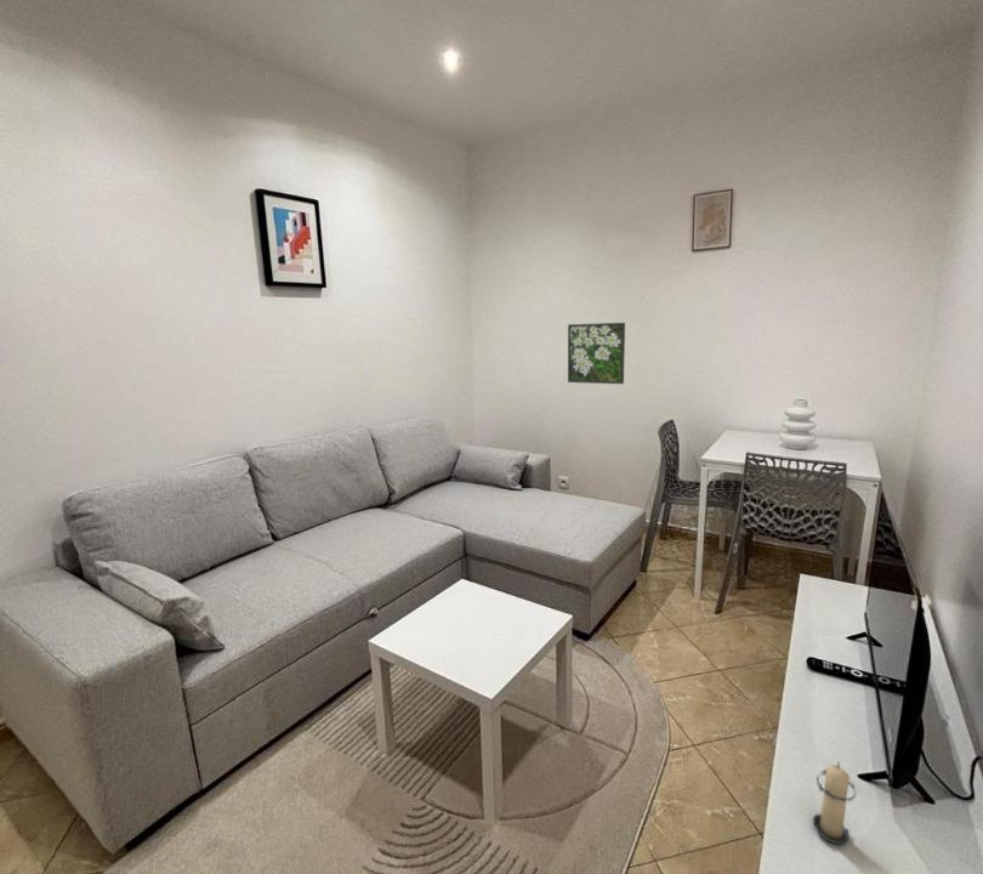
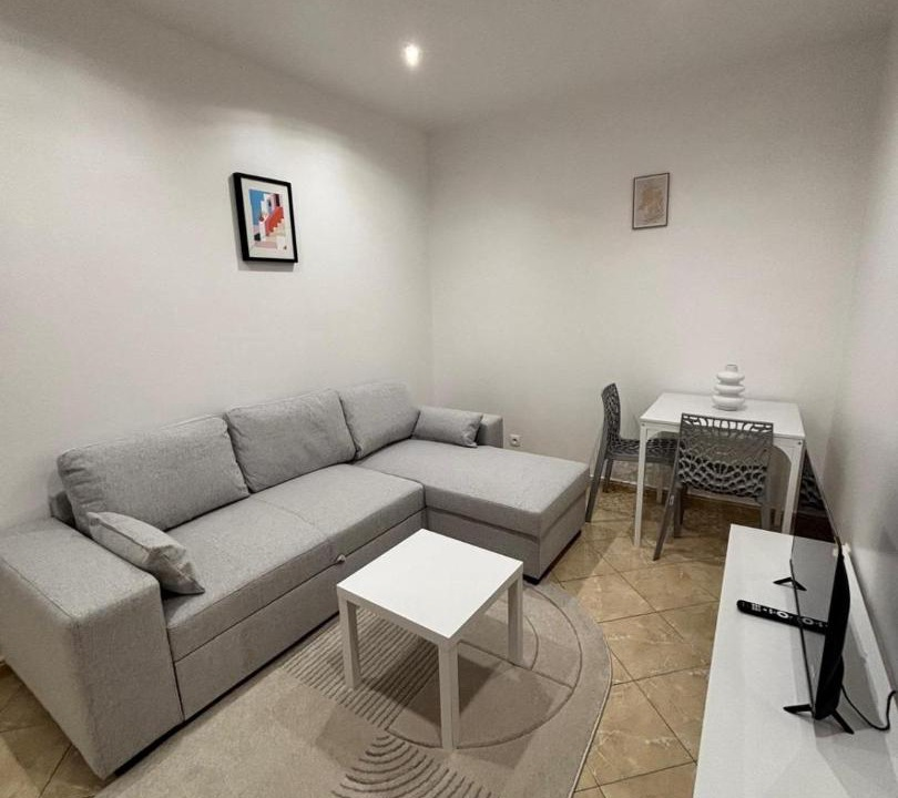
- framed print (595, 353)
- candle (834, 798)
